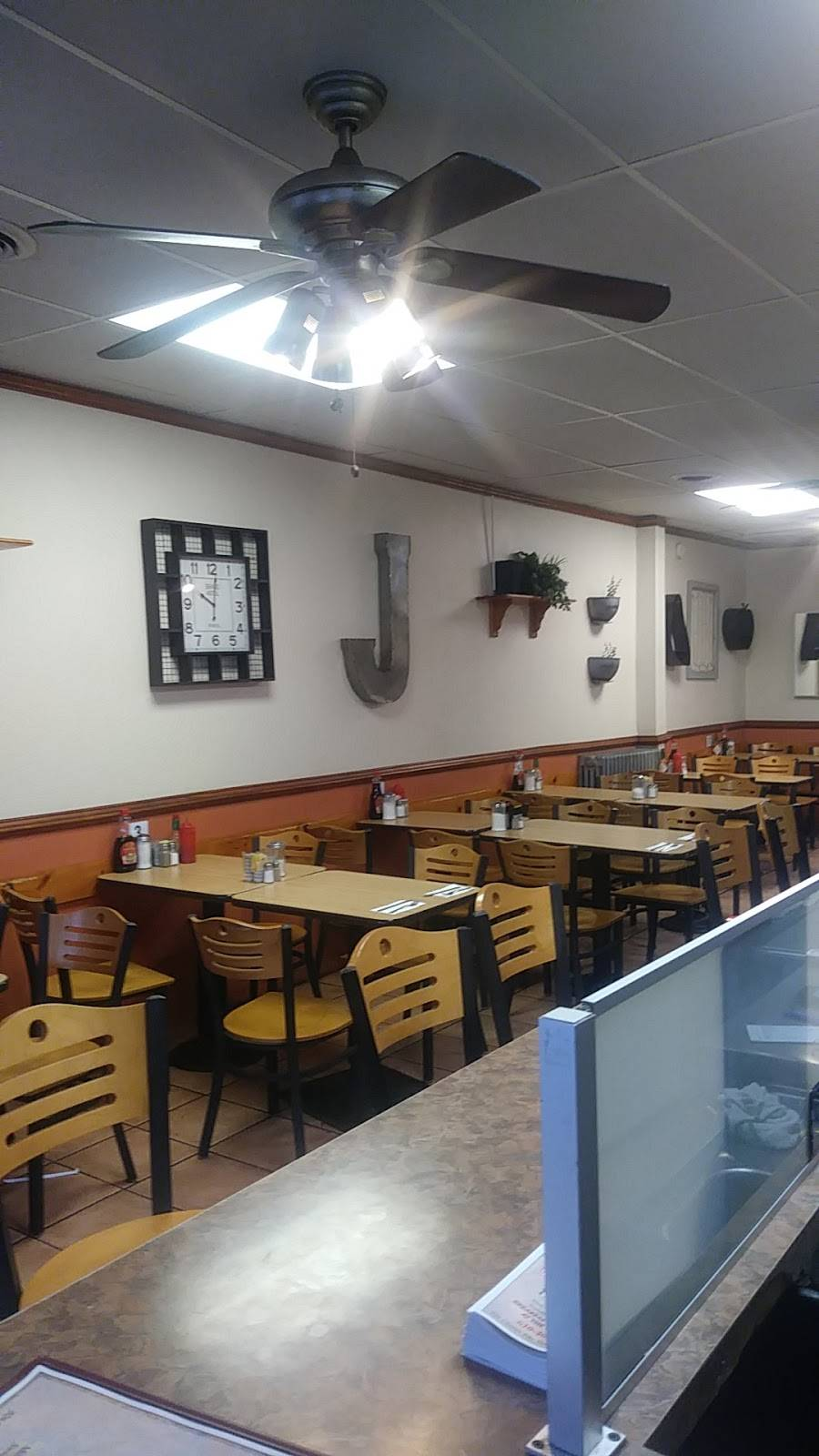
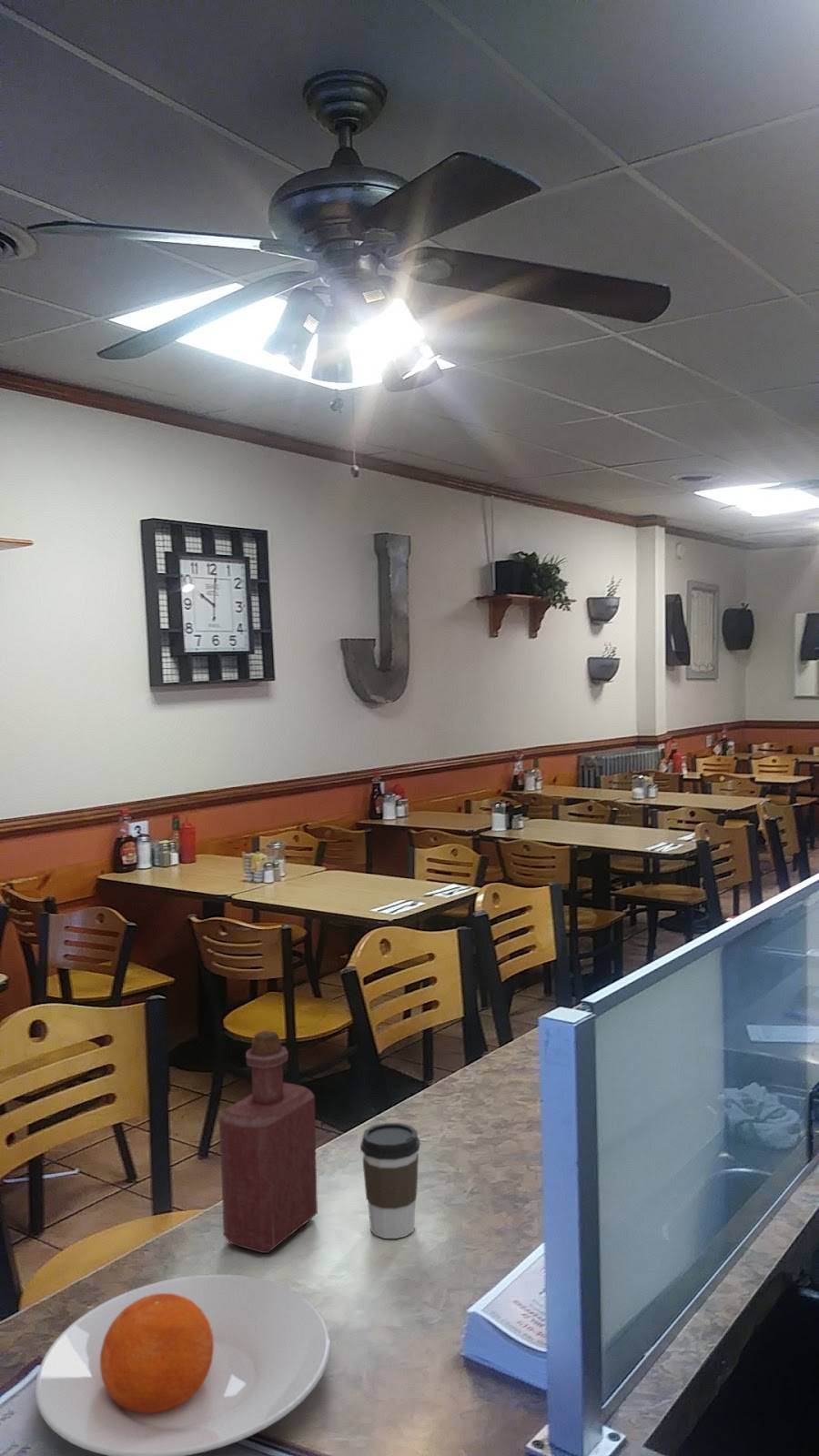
+ coffee cup (391, 1180)
+ bottle (268, 1132)
+ plate (186, 1342)
